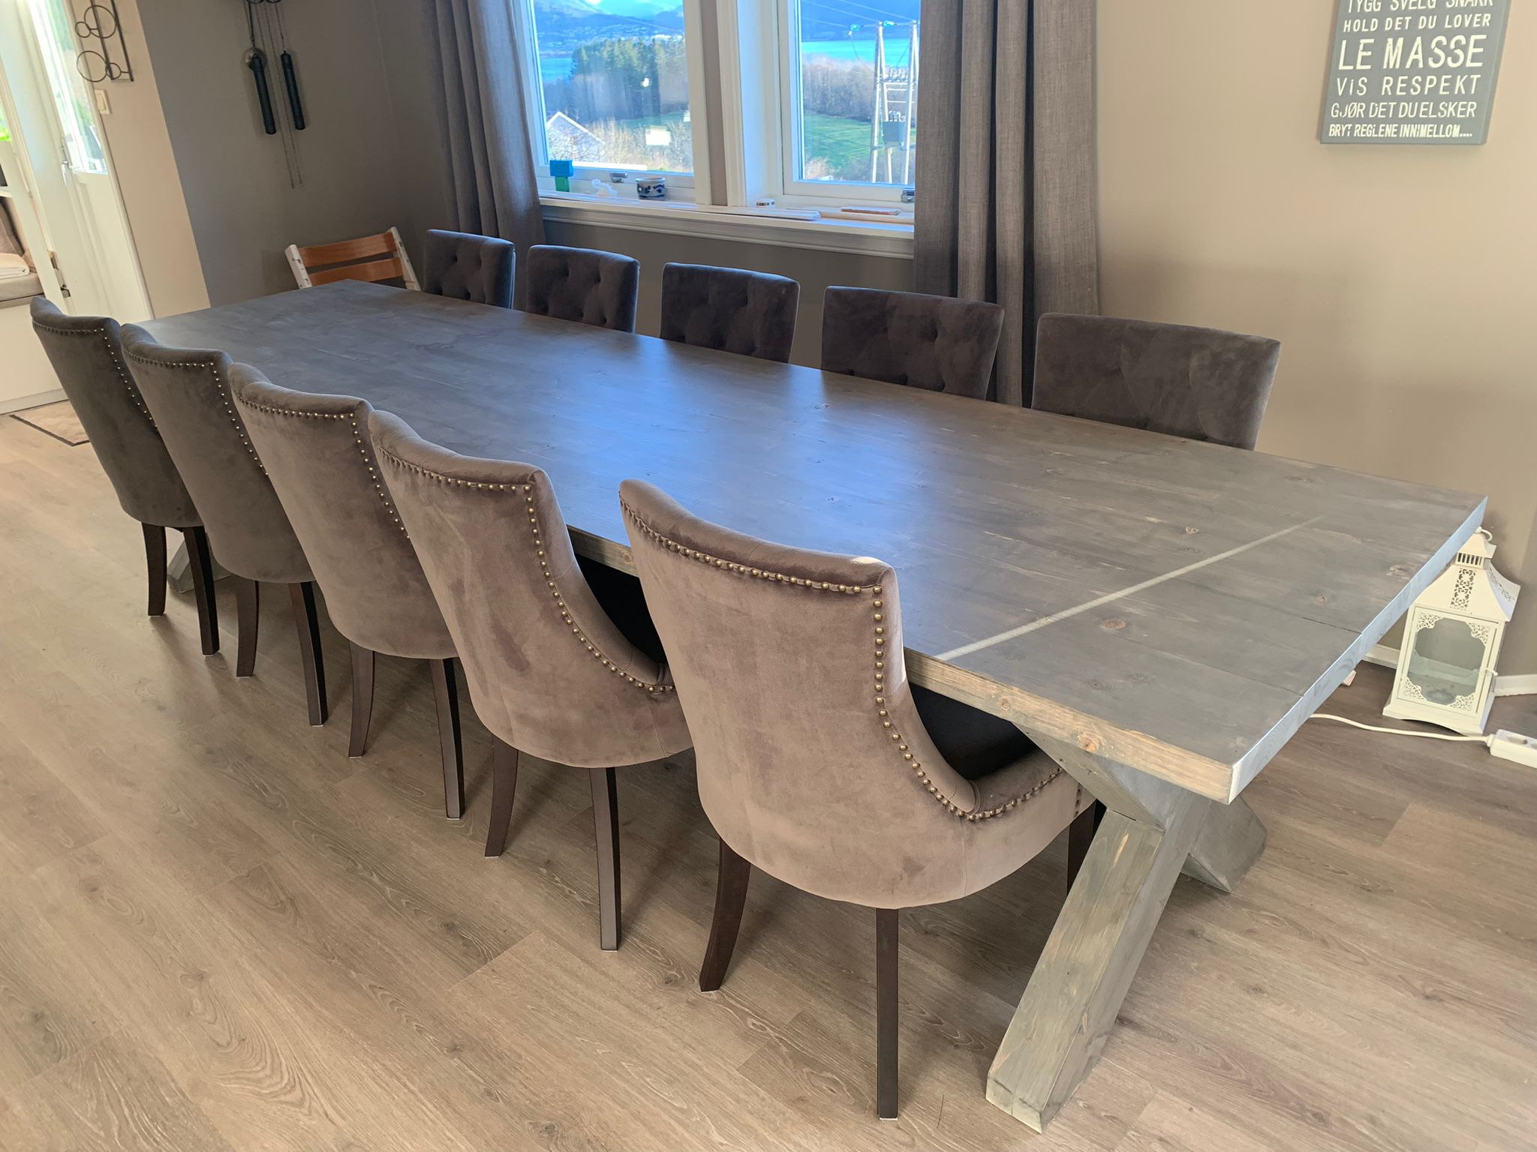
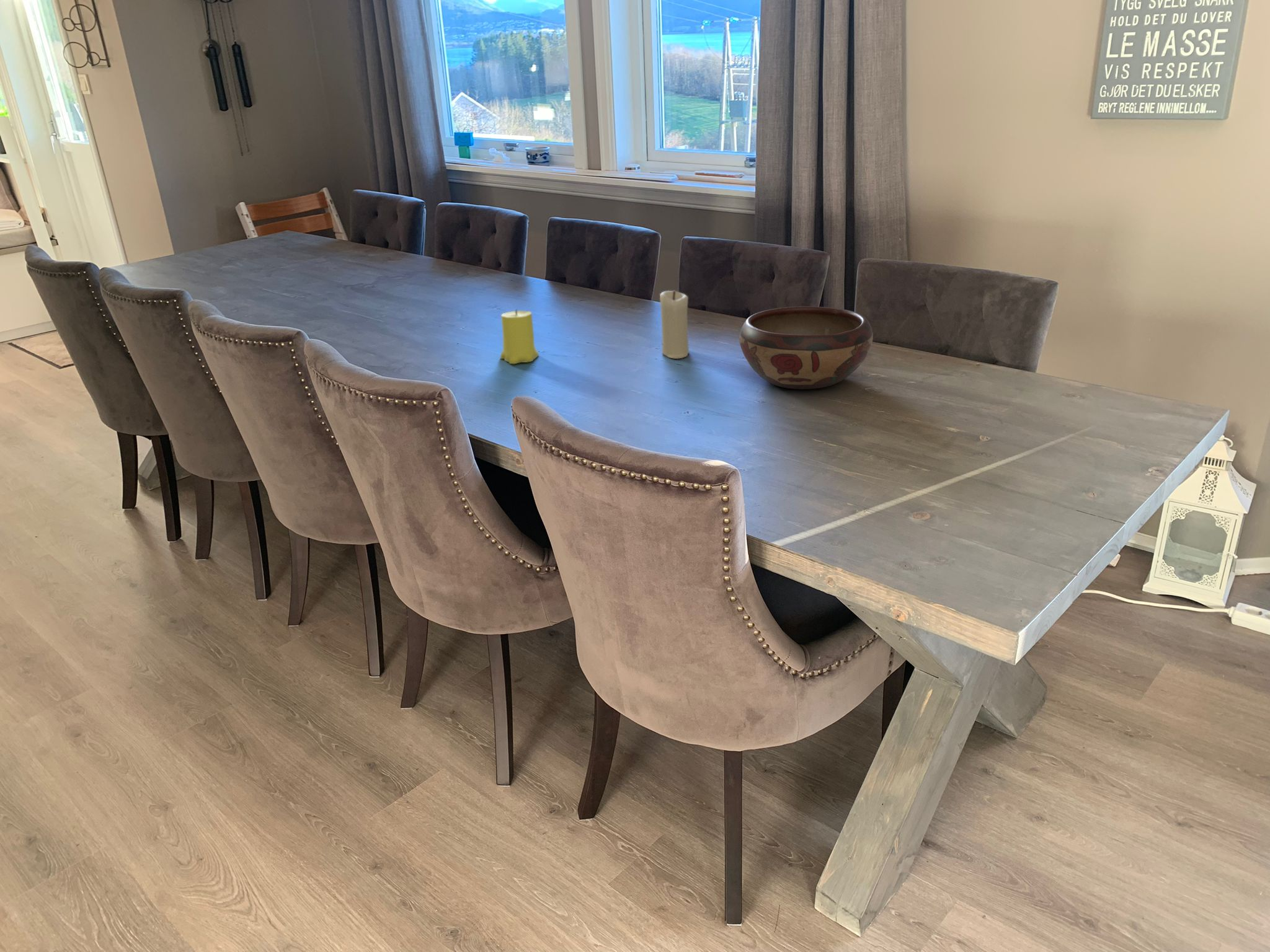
+ decorative bowl (805, 350)
+ candle (675, 322)
+ candle (519, 333)
